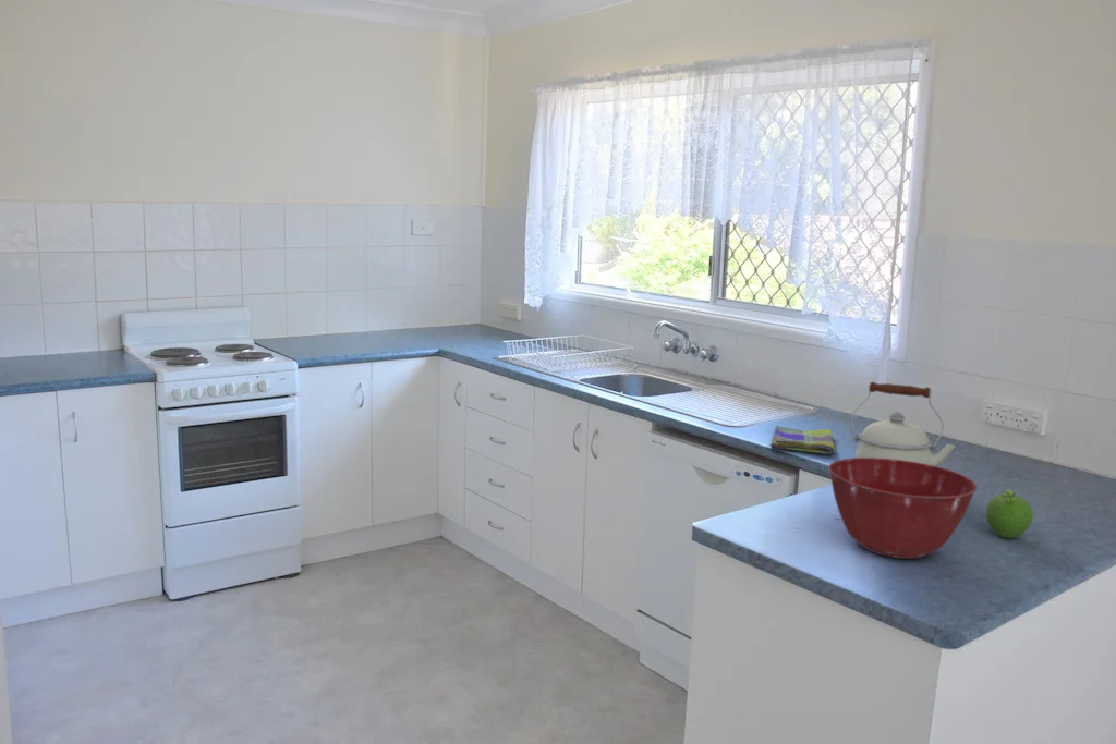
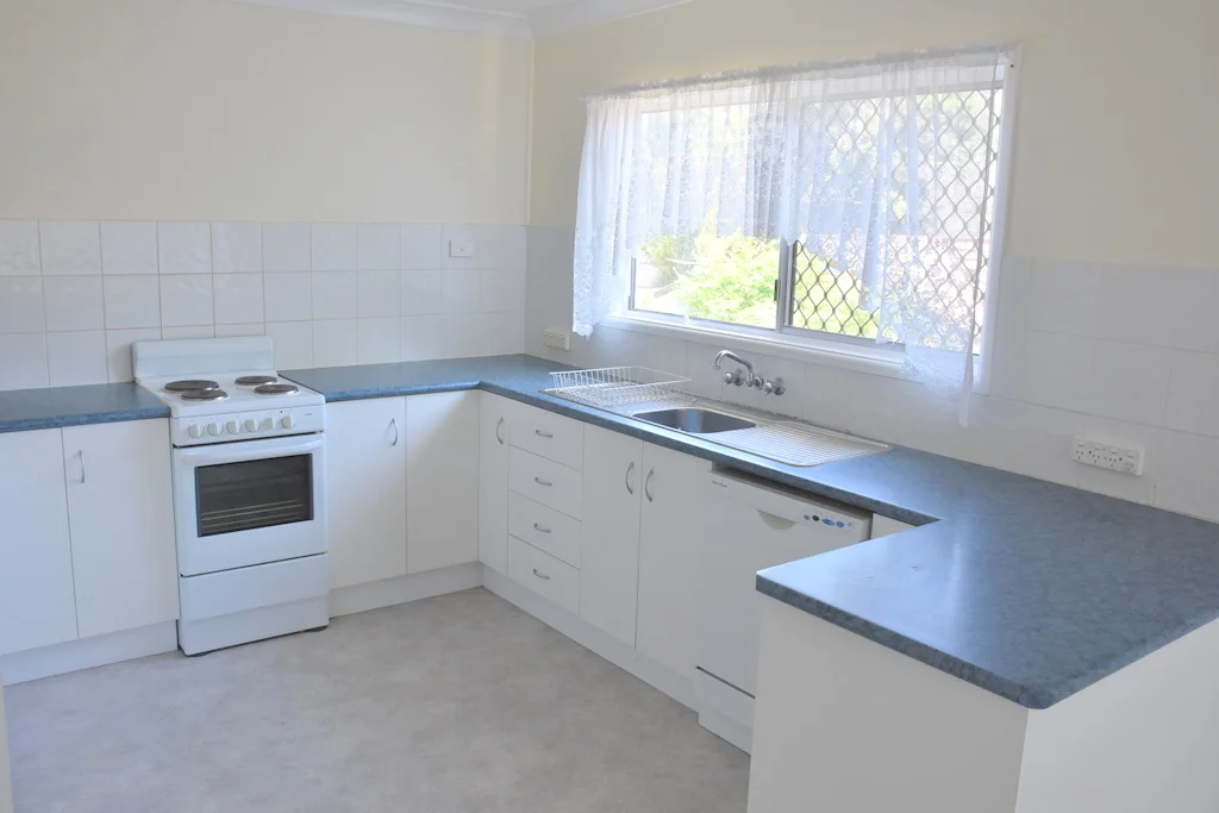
- mixing bowl (897, 511)
- dish towel (802, 438)
- fruit (1009, 513)
- kettle (901, 434)
